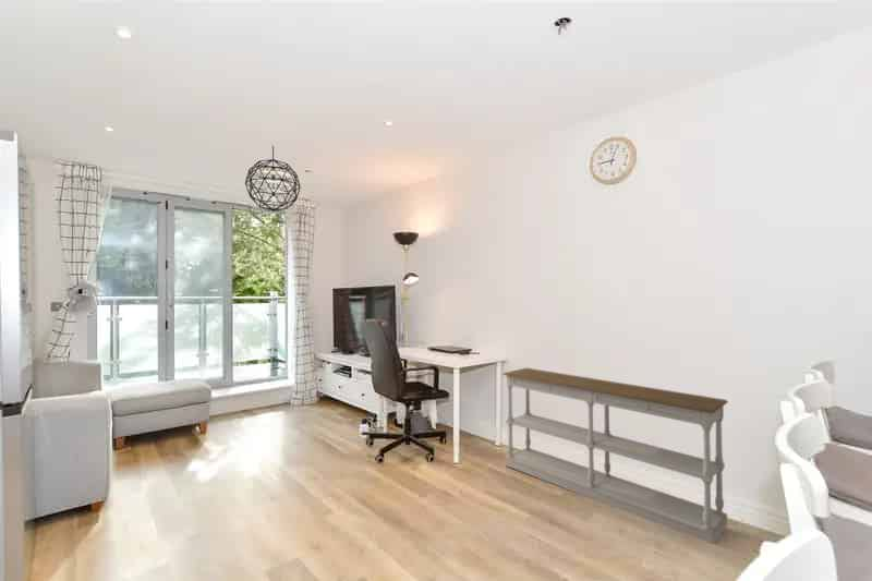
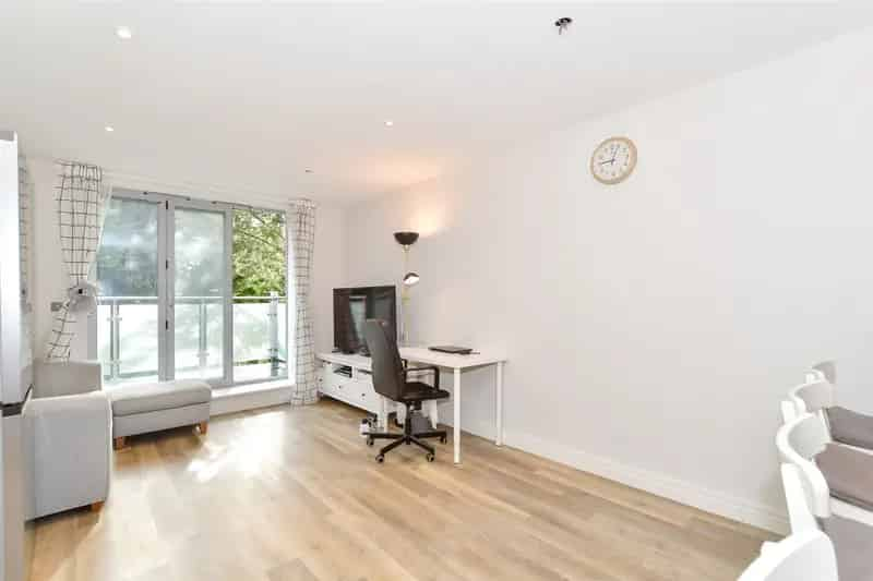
- pendant light (272, 178)
- console table (598, 437)
